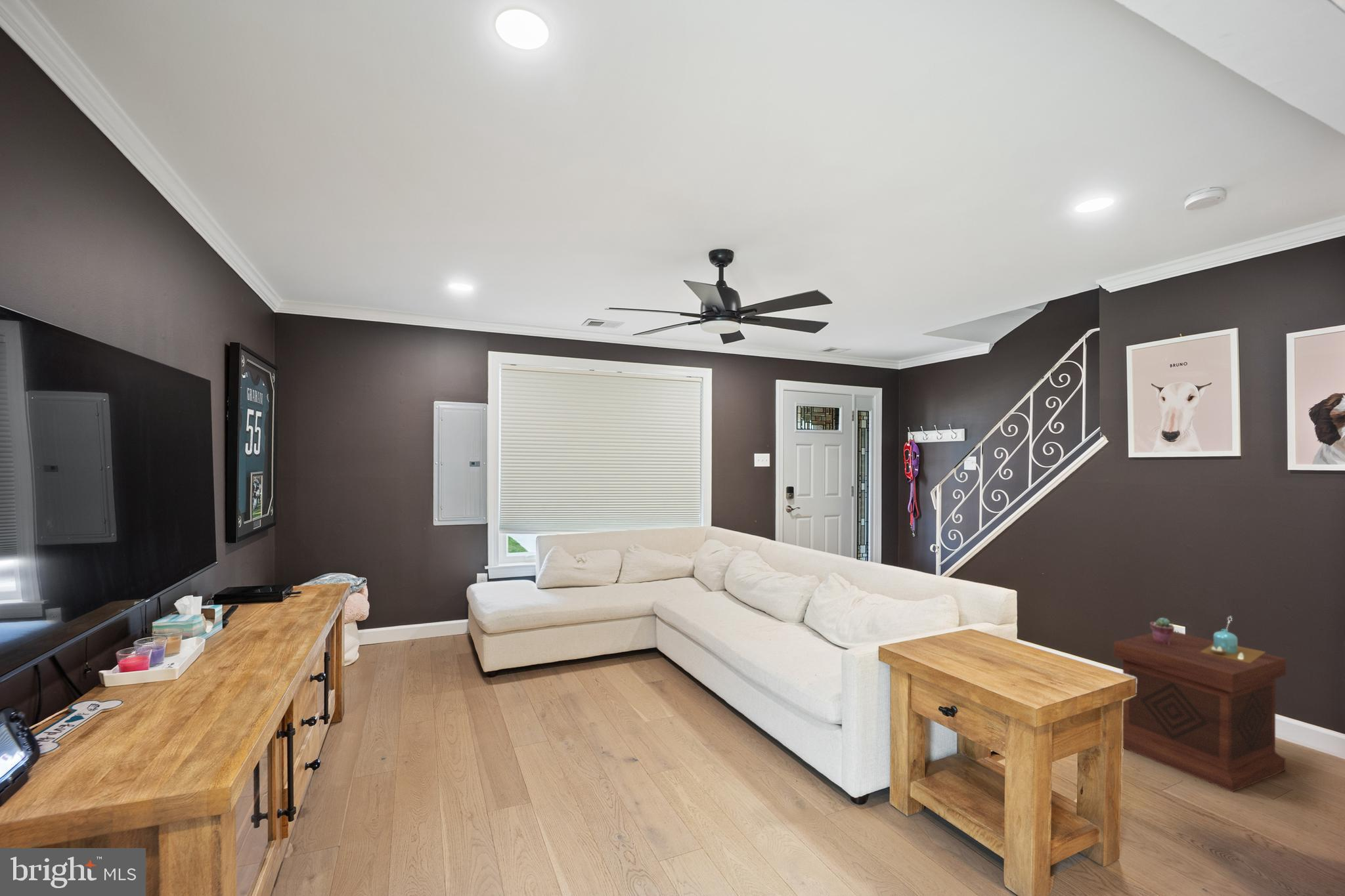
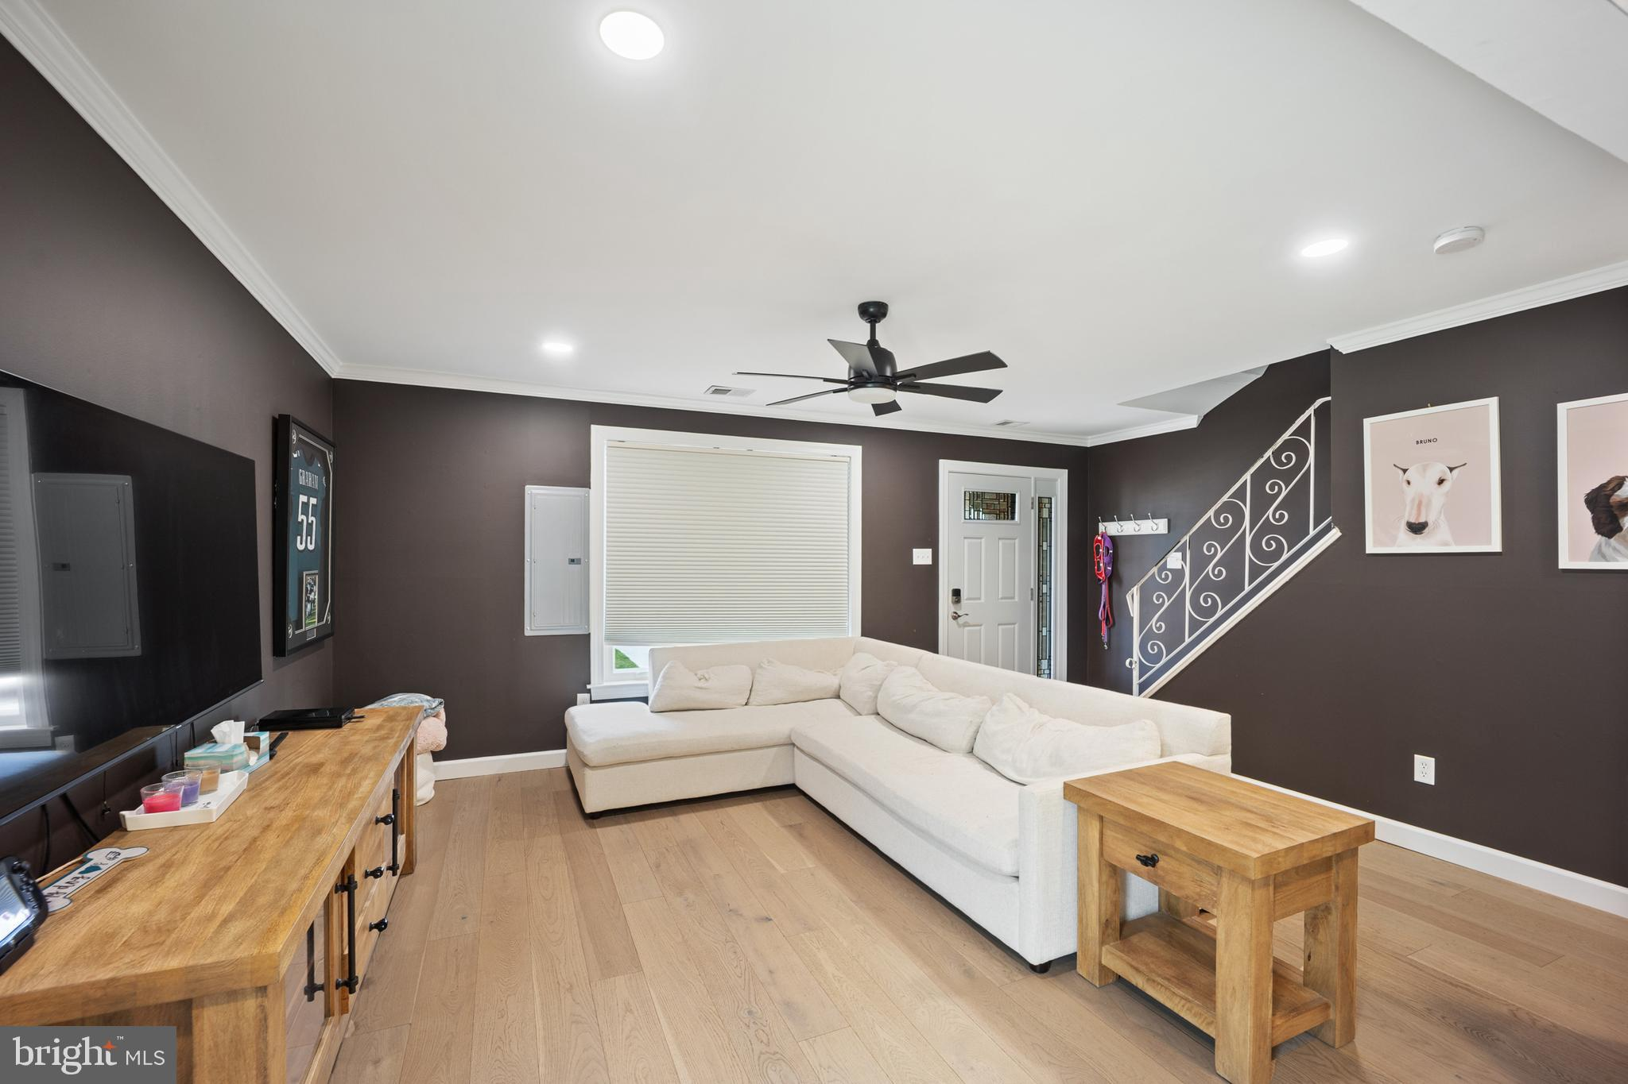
- candle (1232, 633)
- potted succulent (1162, 629)
- side table (1196, 703)
